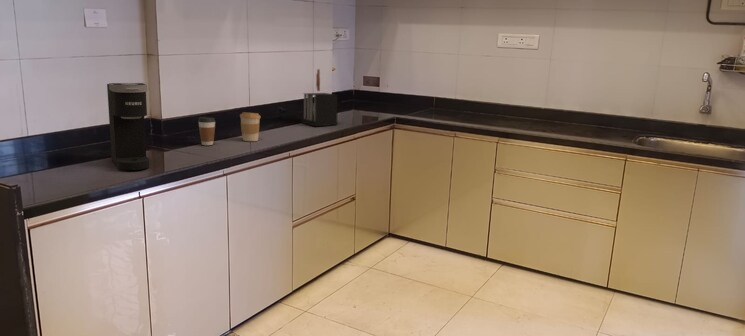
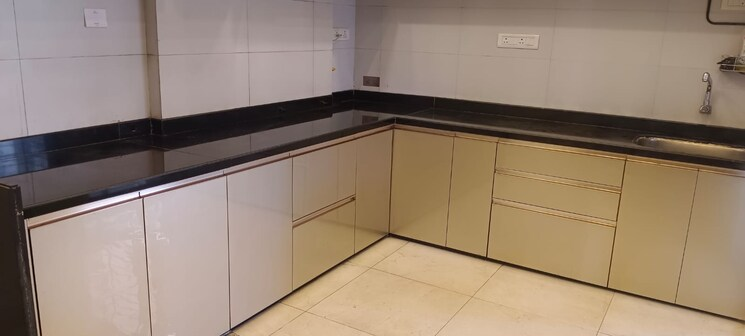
- coffee cup (250, 126)
- coffee cup (207, 131)
- knife block (317, 96)
- coffee maker (128, 123)
